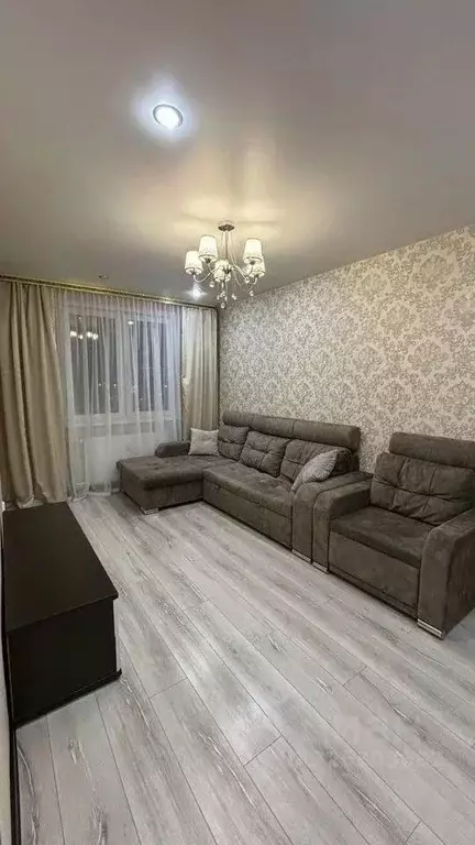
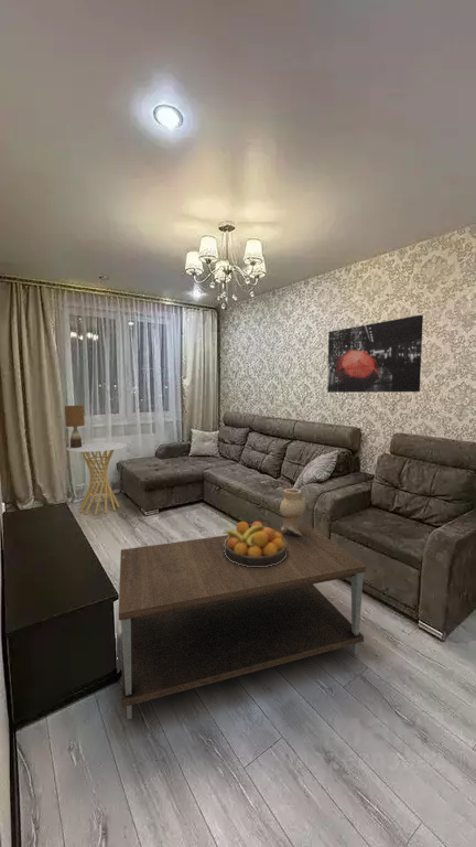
+ coffee table (237, 600)
+ side table (98, 478)
+ wall art (369, 358)
+ decorative vase (292, 511)
+ fruit bowl (255, 538)
+ table lamp (75, 426)
